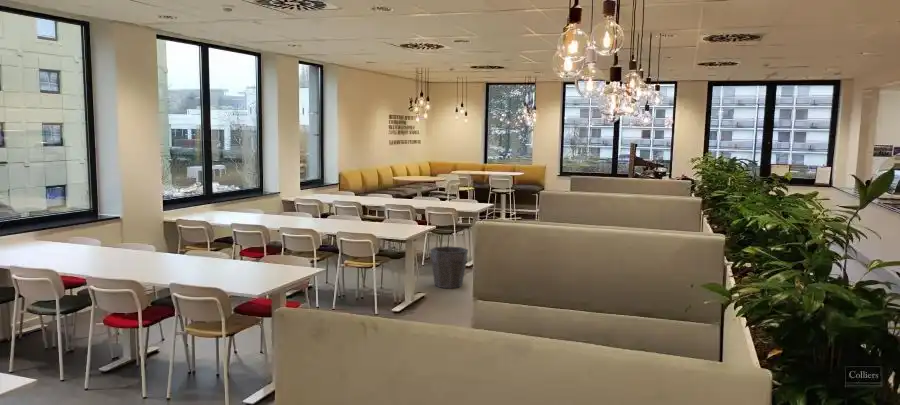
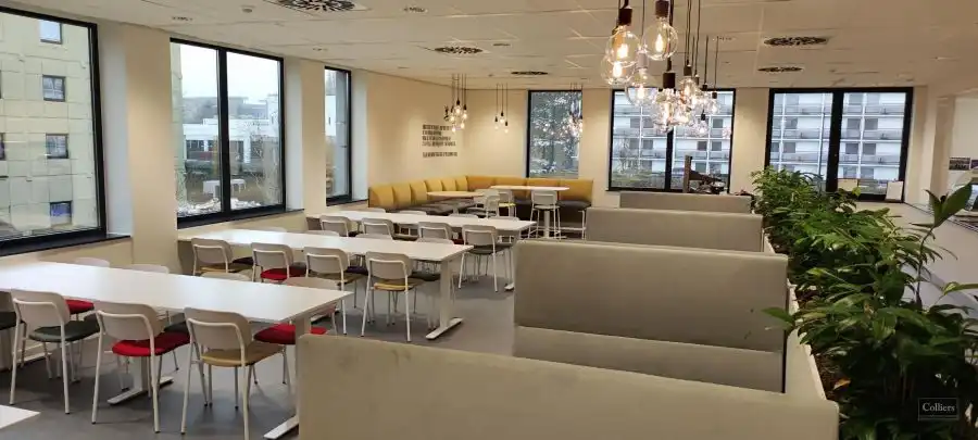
- waste bin (448, 267)
